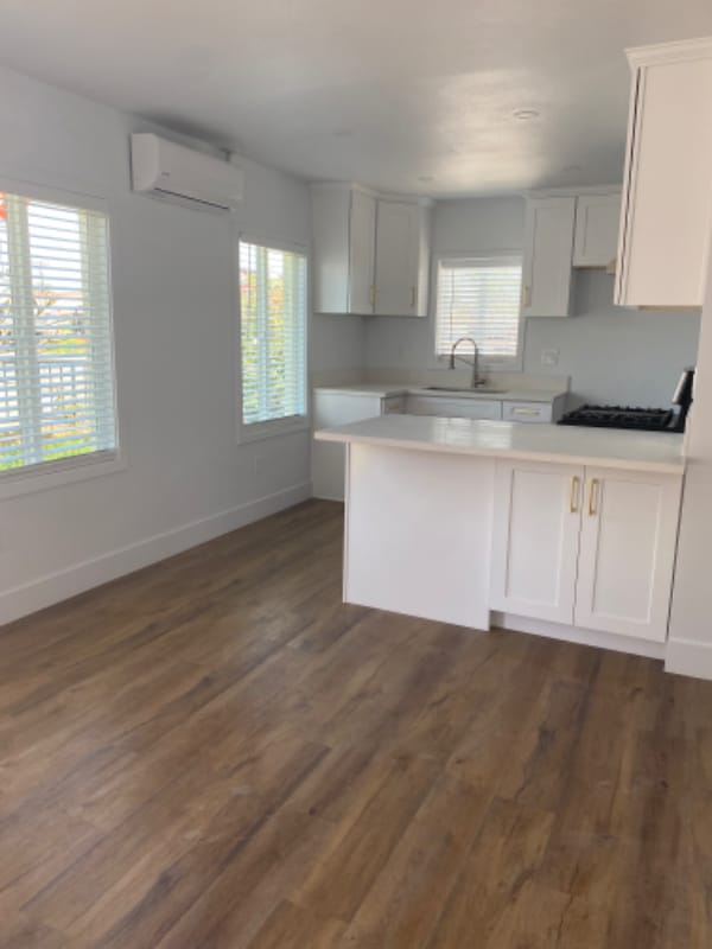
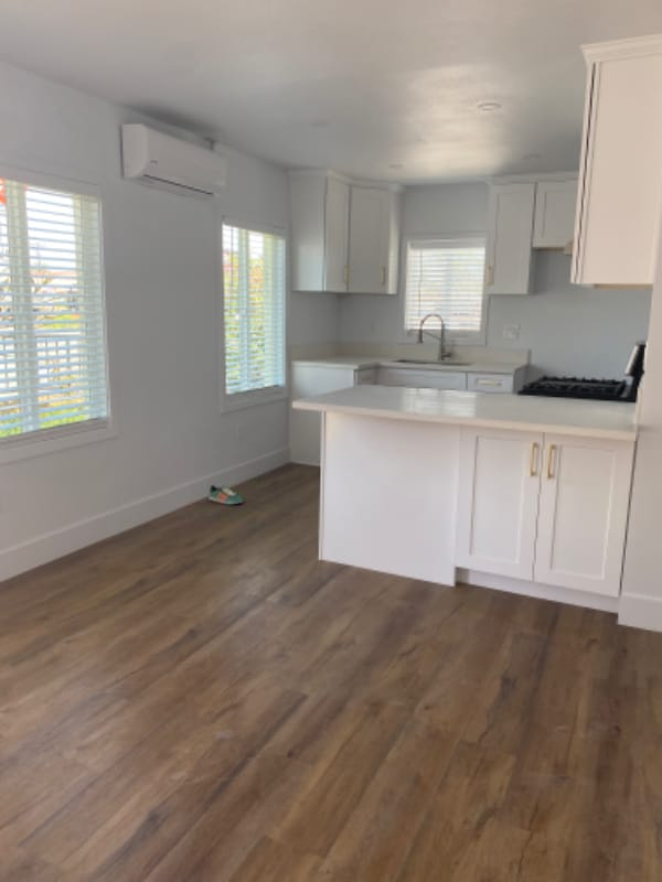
+ sneaker (225, 494)
